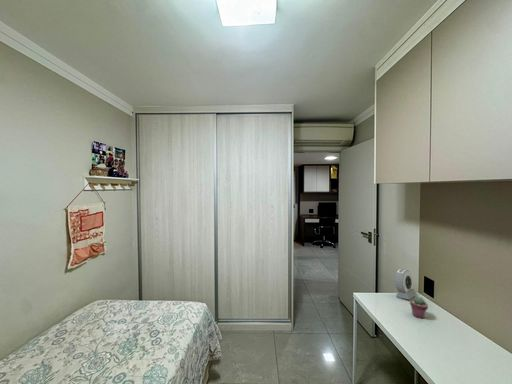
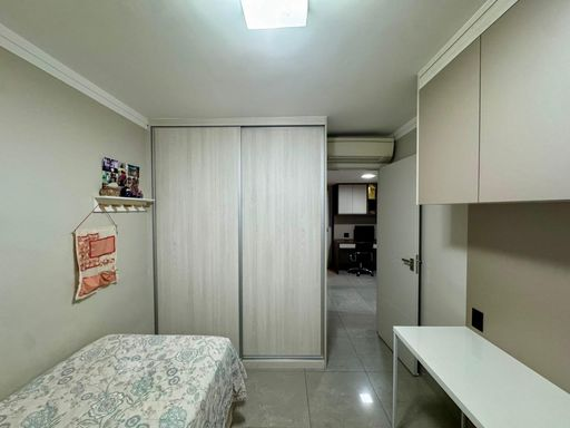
- alarm clock (405, 283)
- potted succulent (418, 306)
